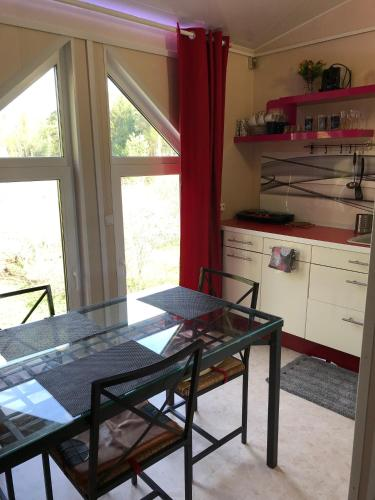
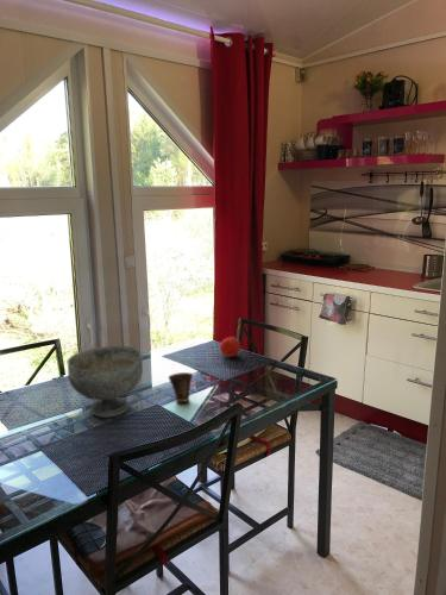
+ cup (181, 387)
+ decorative bowl (106, 382)
+ fruit (230, 345)
